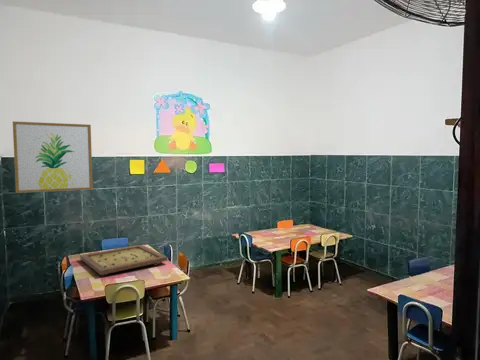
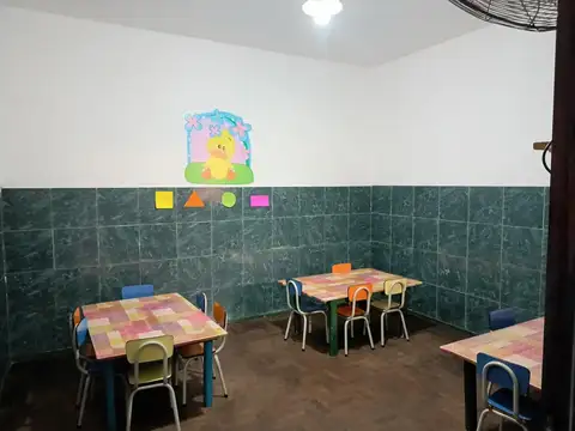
- gameboard (123, 259)
- wall art (54, 157)
